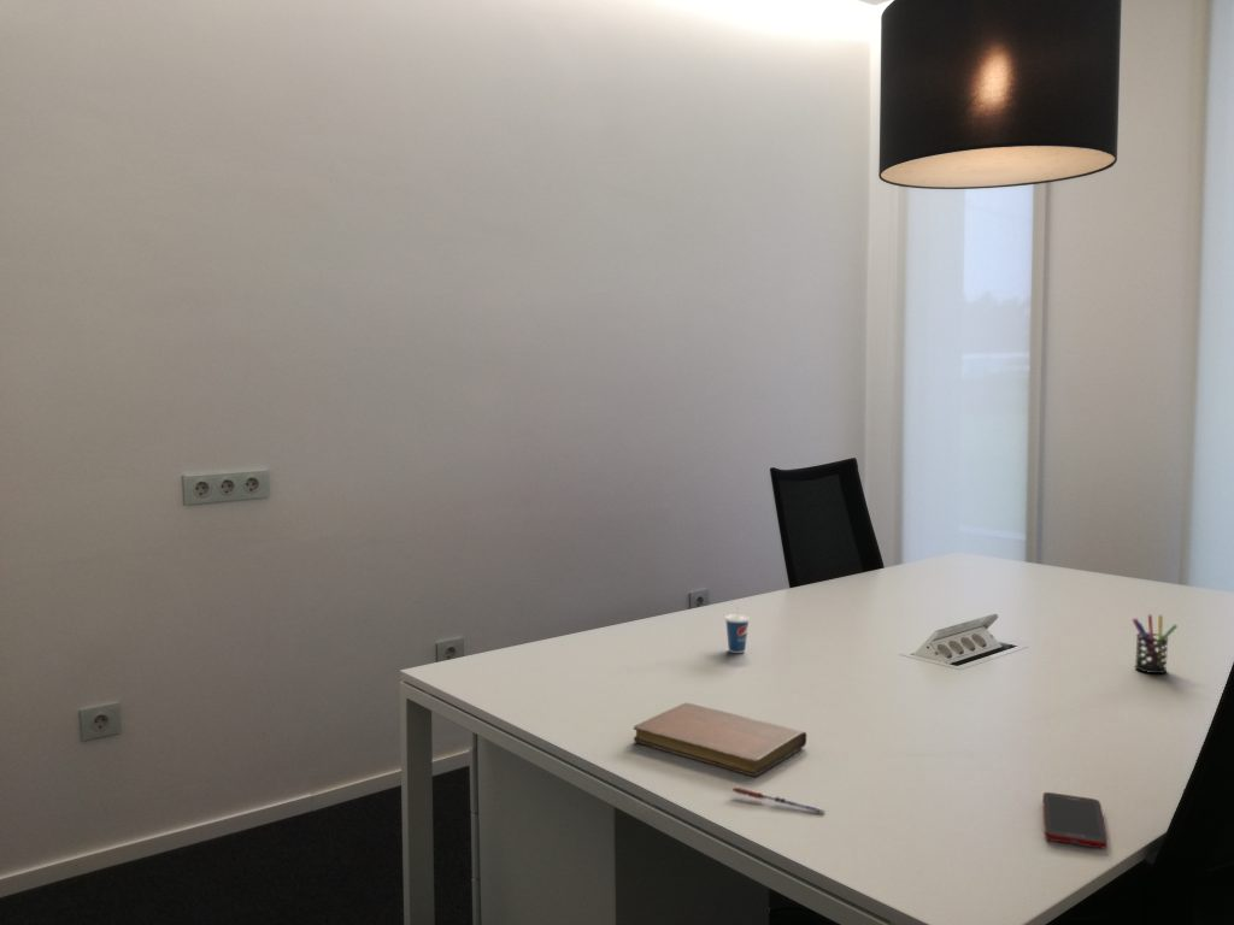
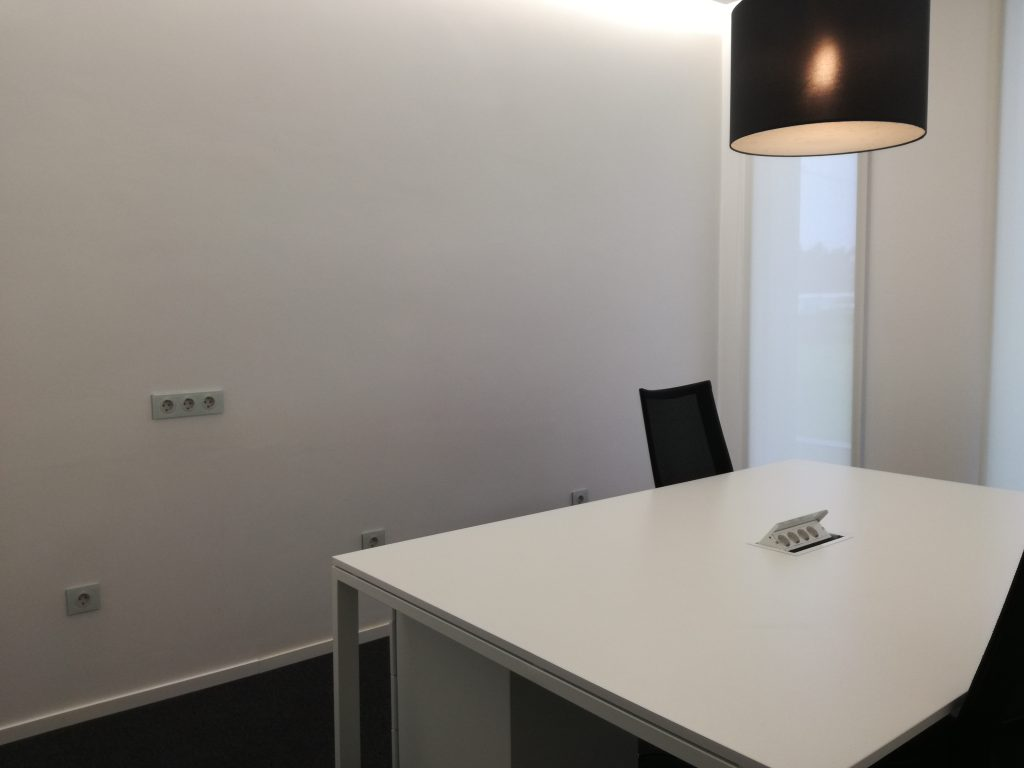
- cell phone (1073, 819)
- pen holder (1154, 641)
- cup (736, 624)
- notebook (718, 735)
- pen (777, 799)
